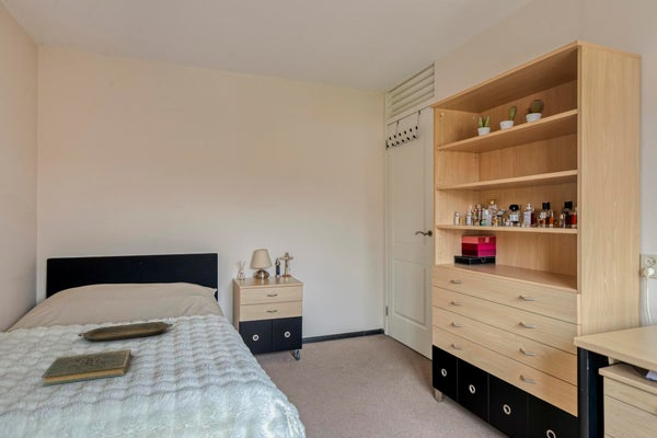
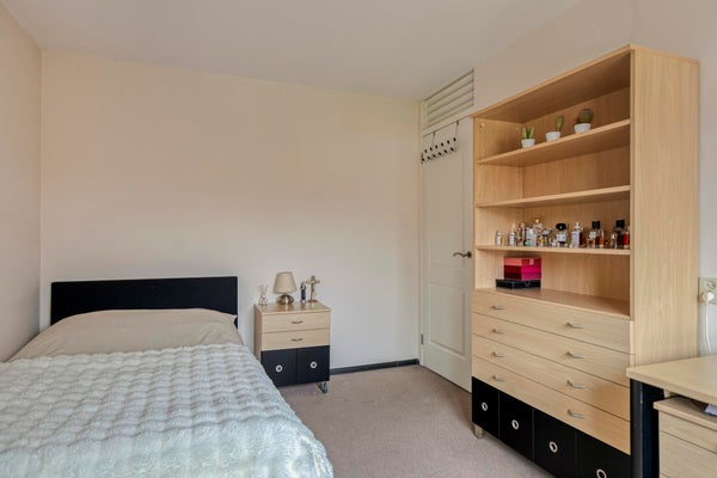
- book (90, 366)
- serving tray (127, 332)
